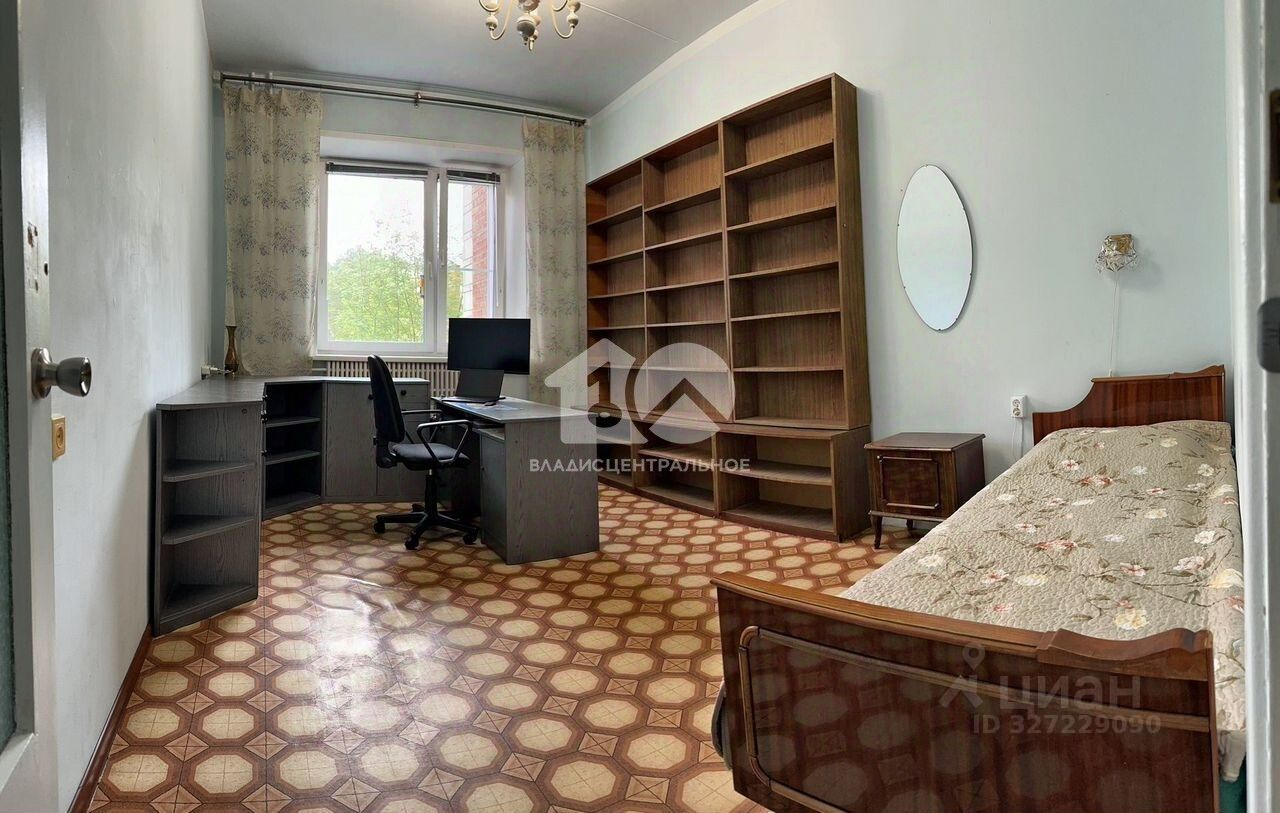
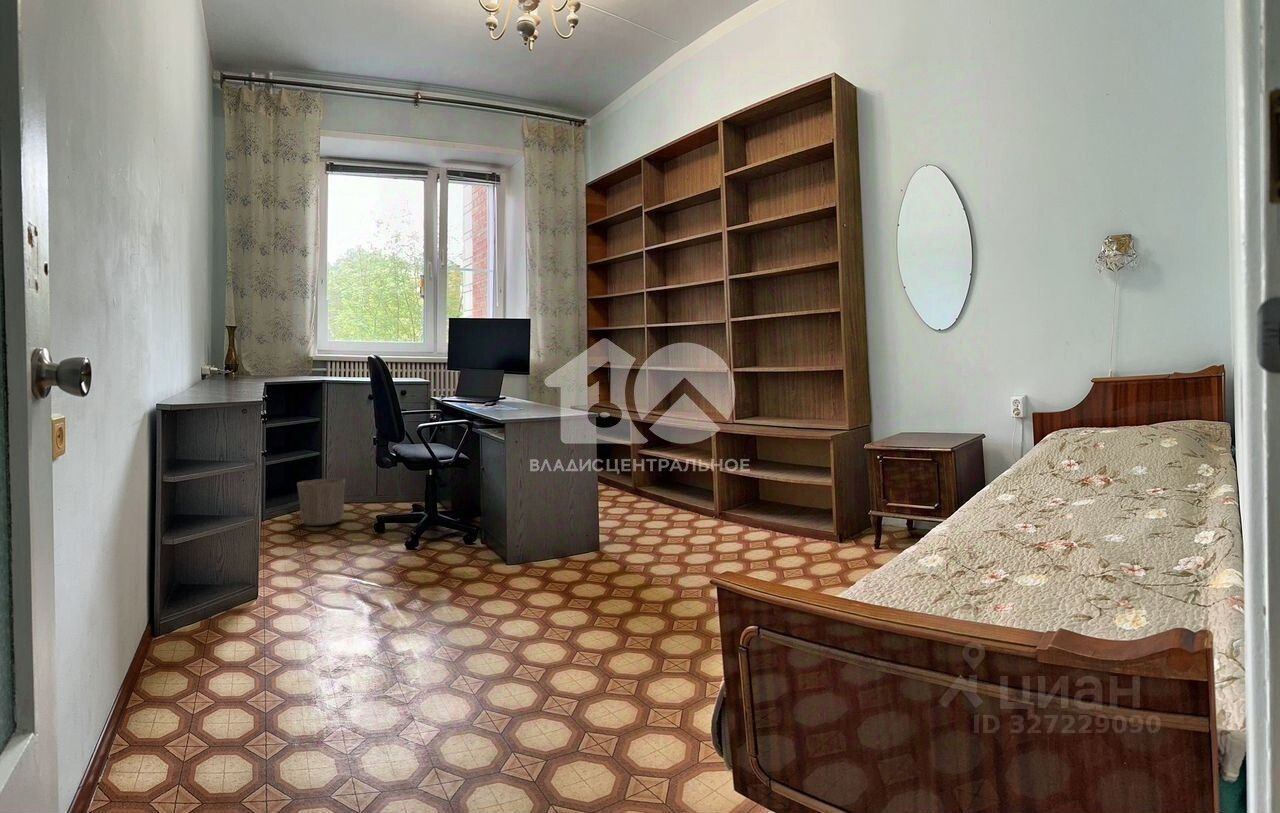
+ waste basket (322, 501)
